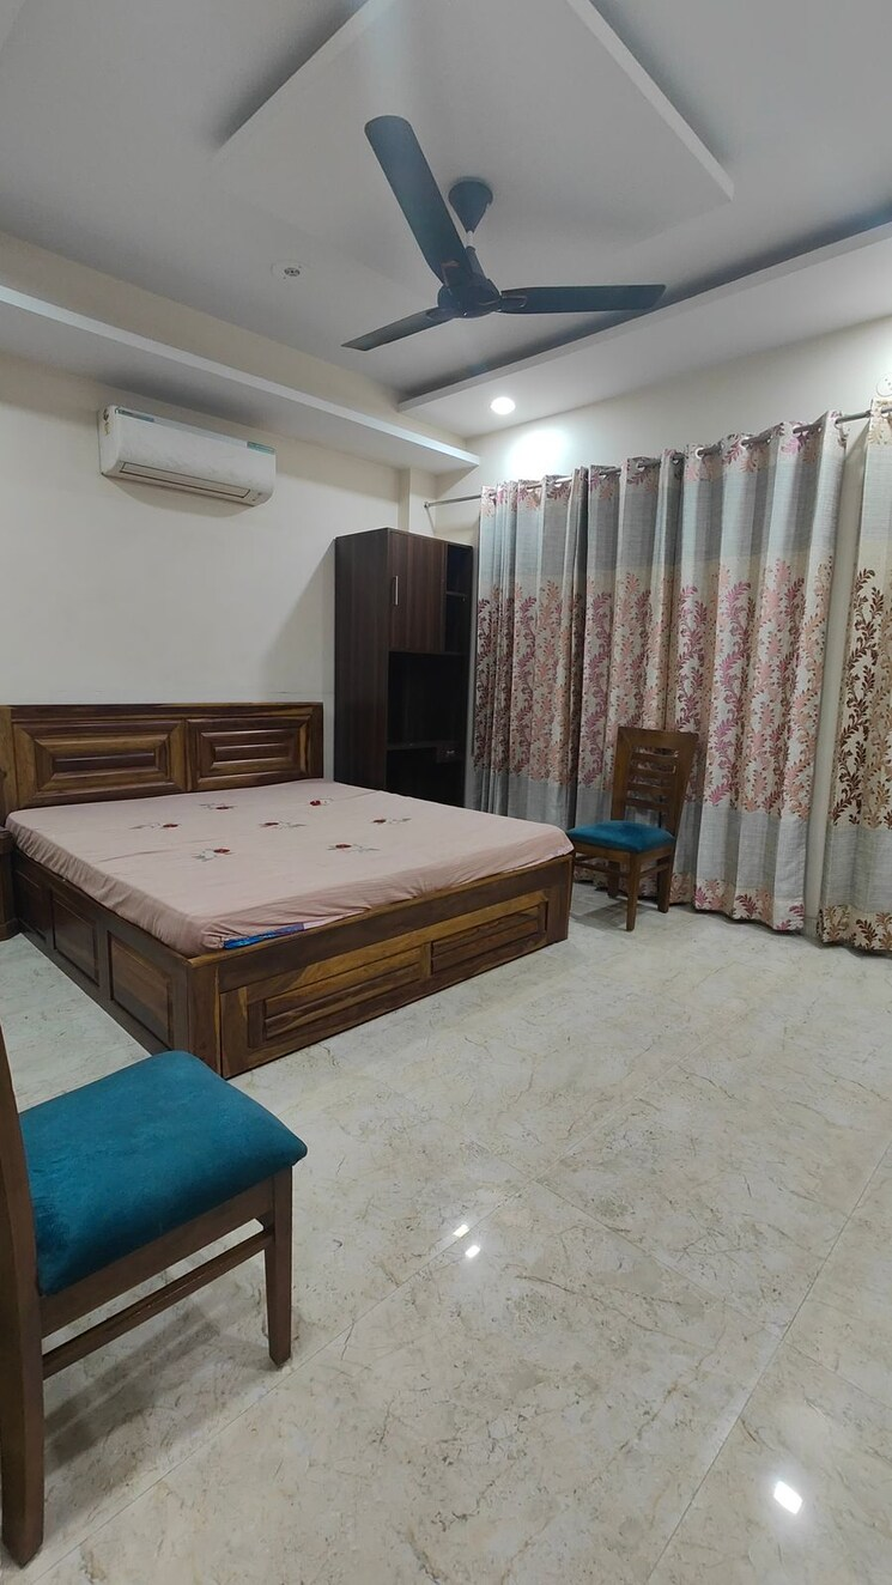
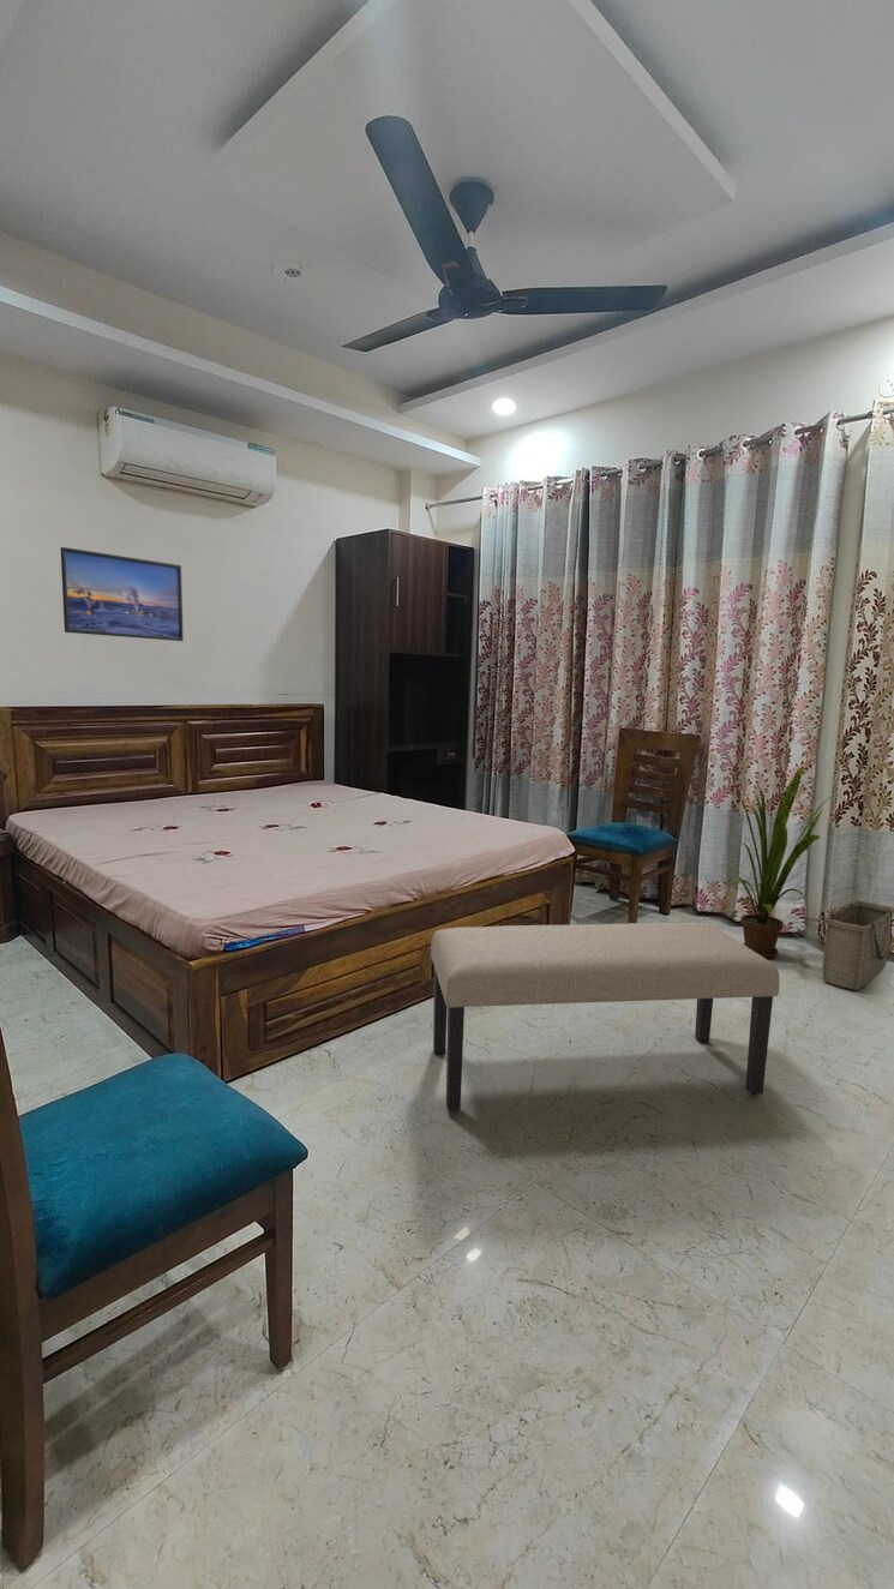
+ house plant (767, 861)
+ bench (593, 1001)
+ basket (857, 943)
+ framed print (125, 596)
